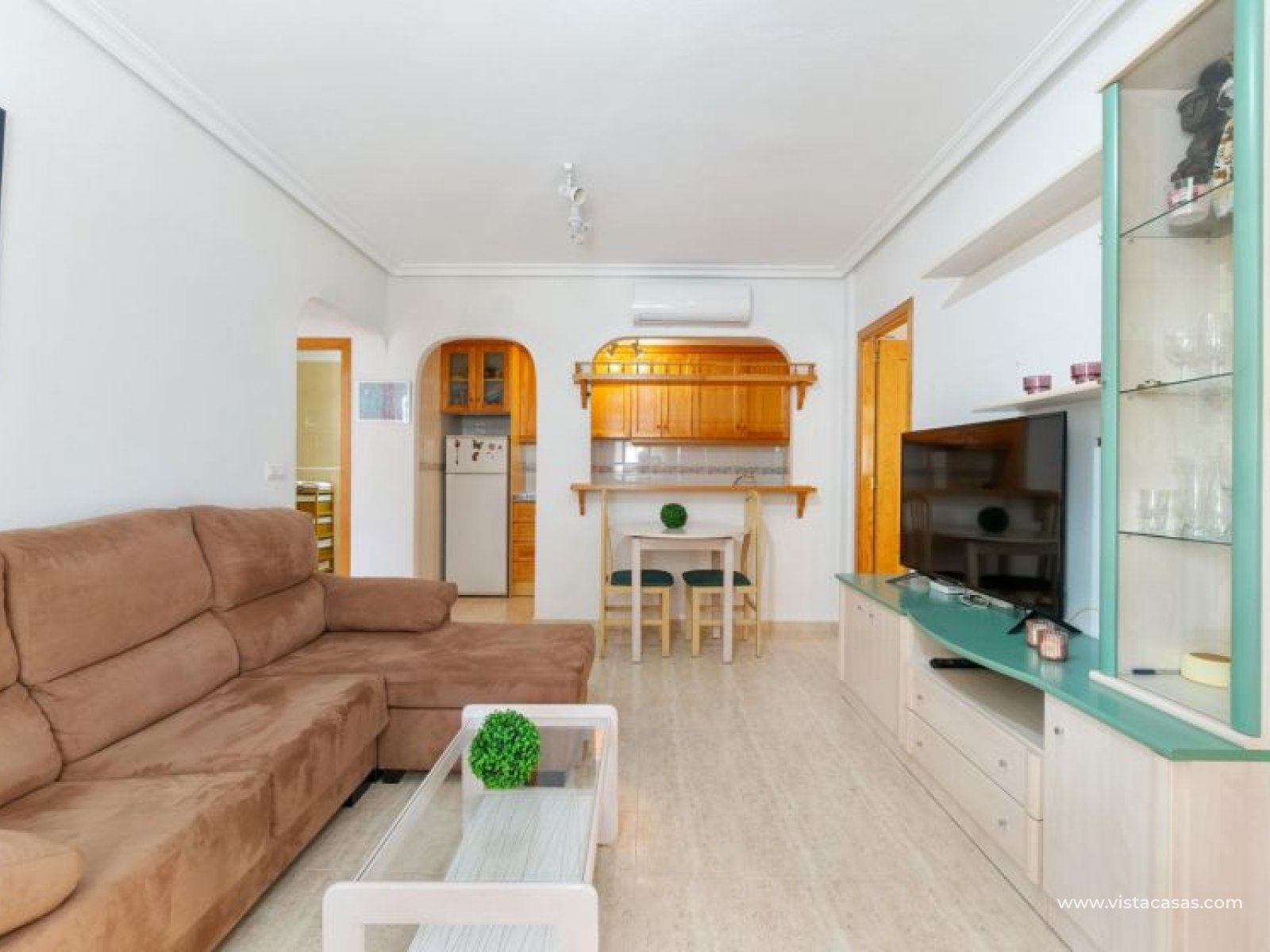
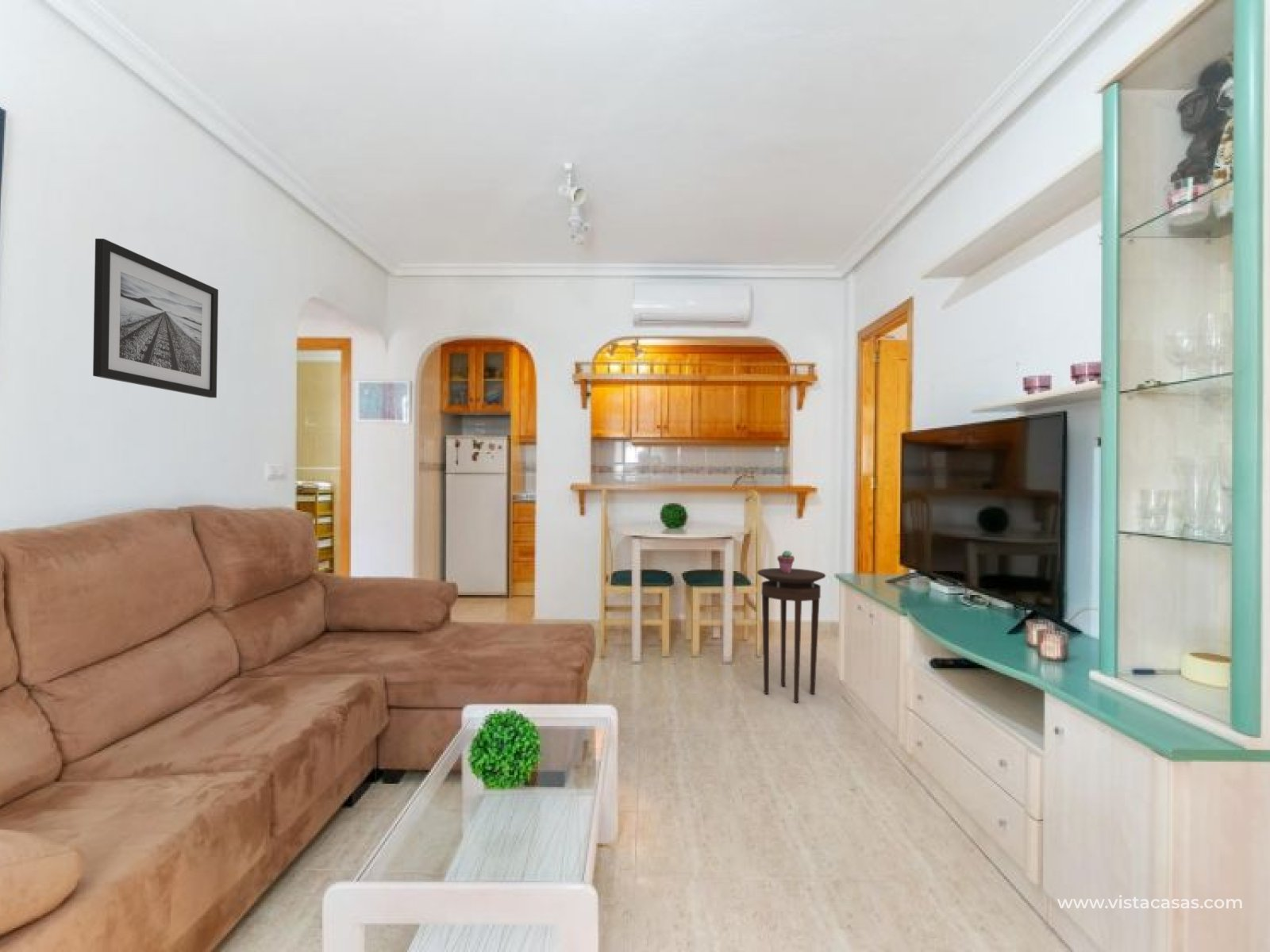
+ stool (785, 633)
+ wall art (163, 327)
+ potted succulent (786, 560)
